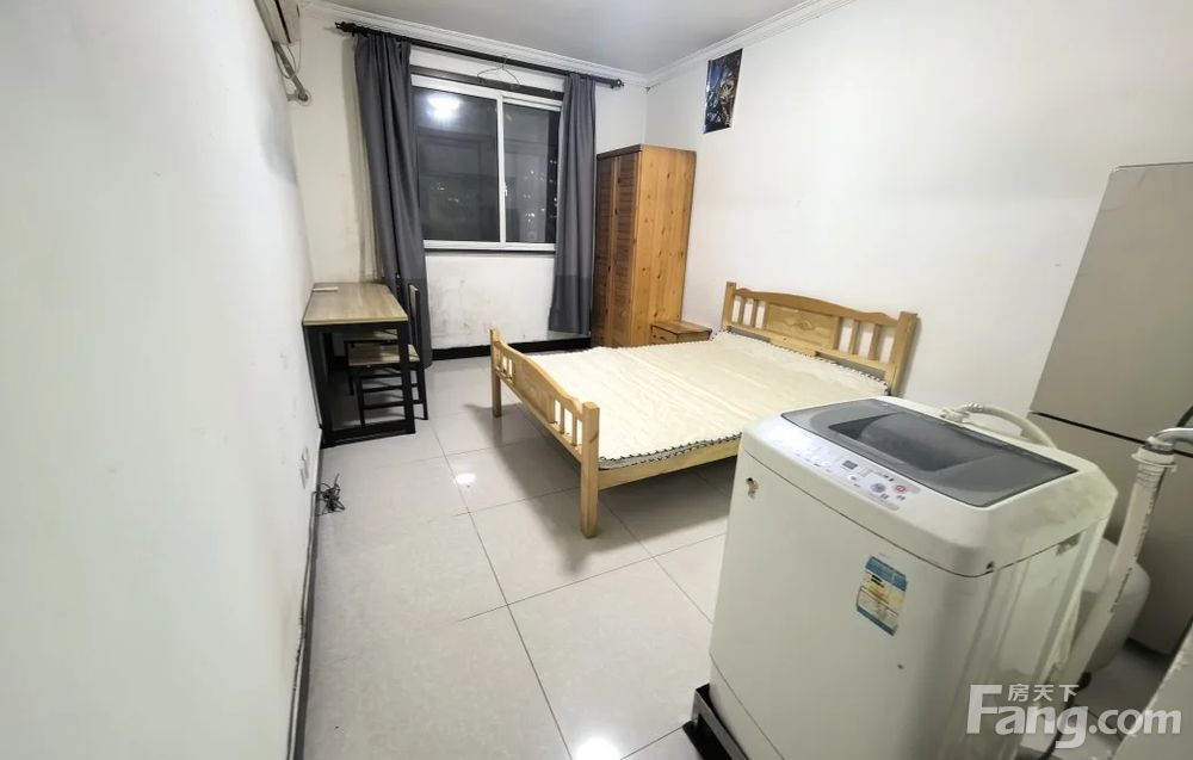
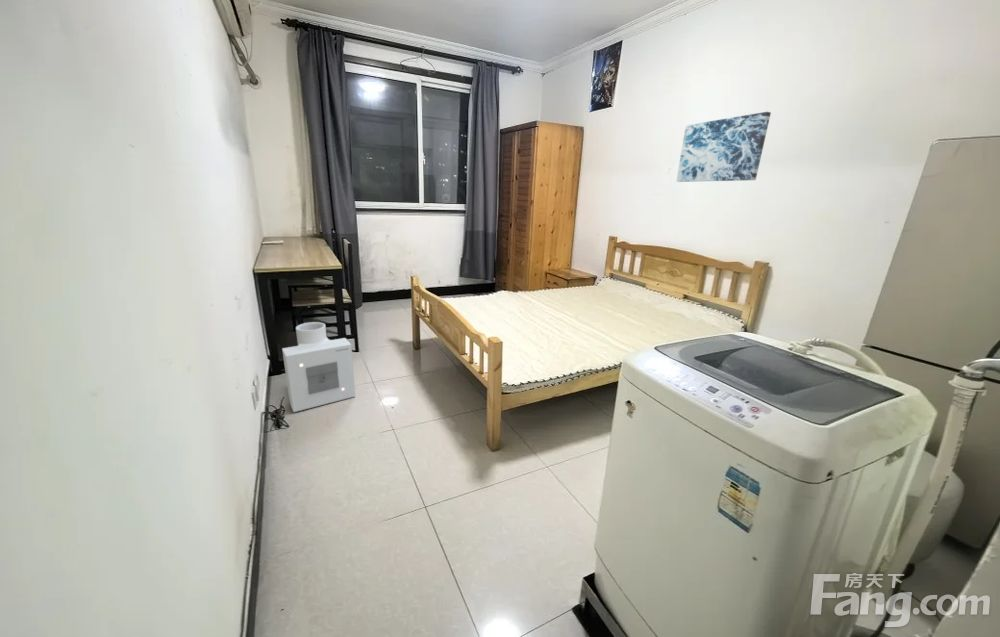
+ wall art (718, 150)
+ air purifier (314, 359)
